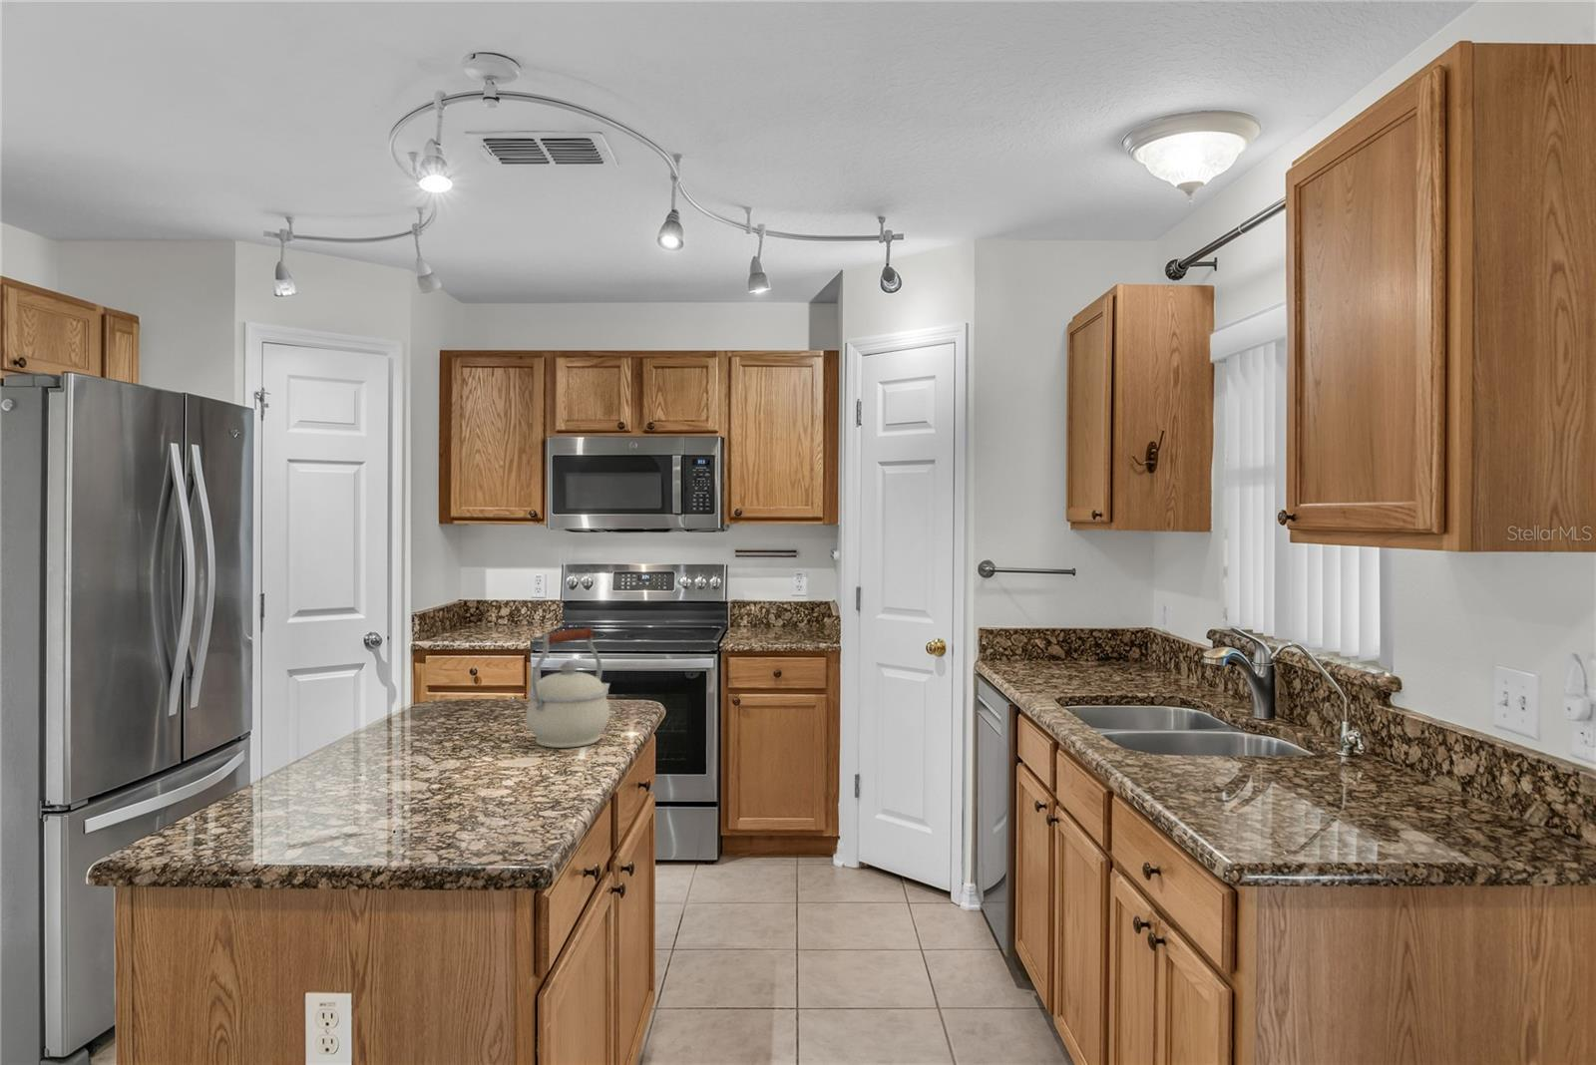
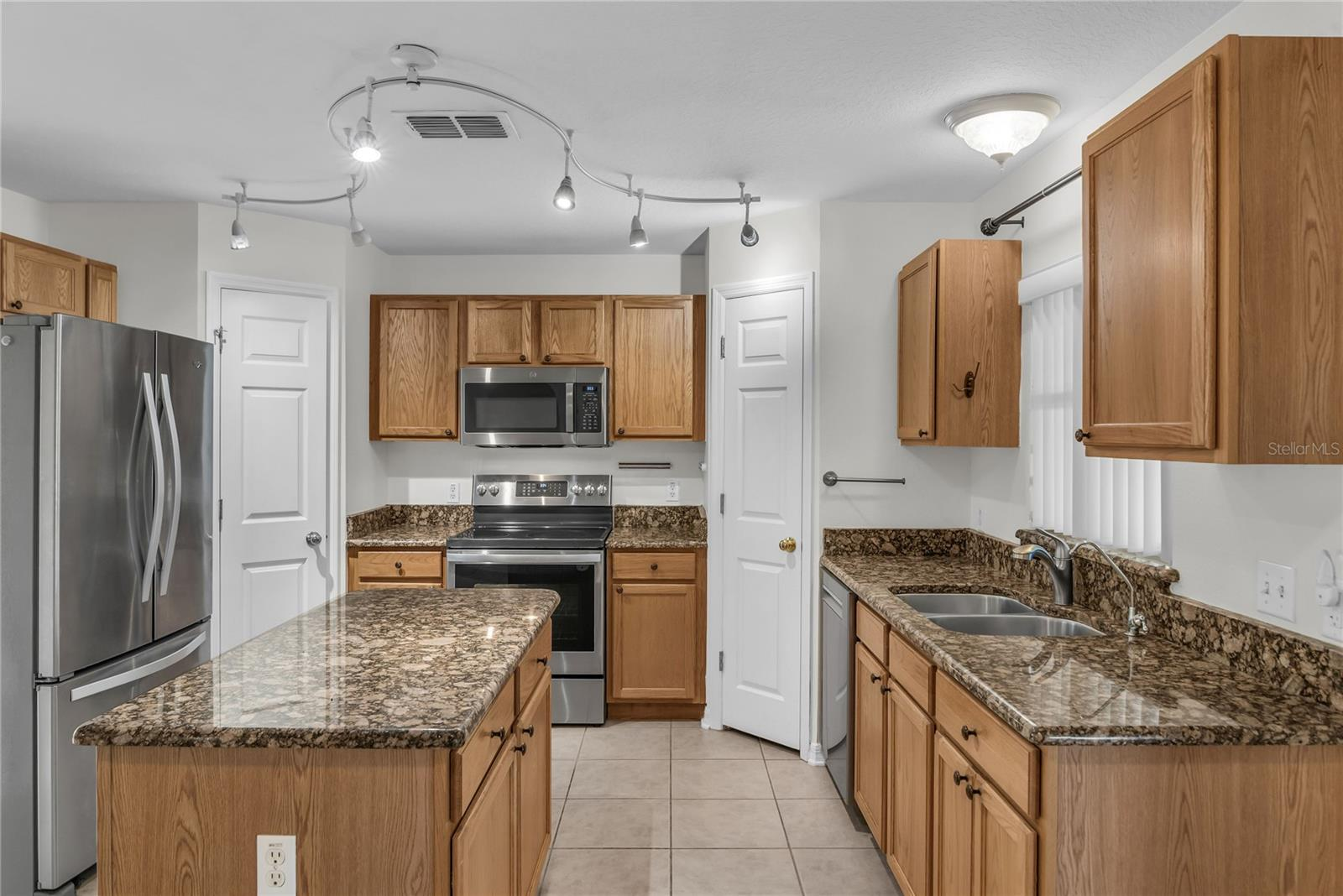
- kettle (573, 685)
